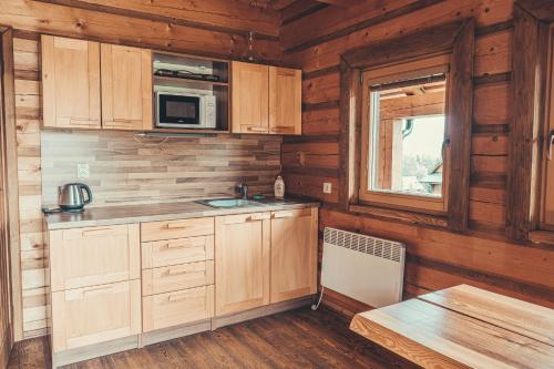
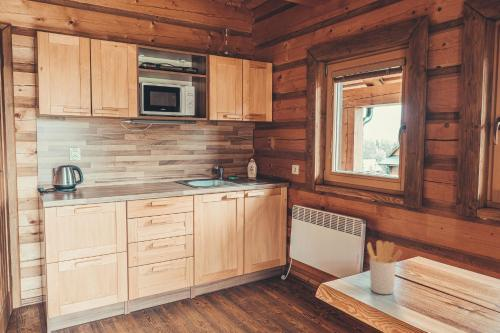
+ utensil holder (383, 265)
